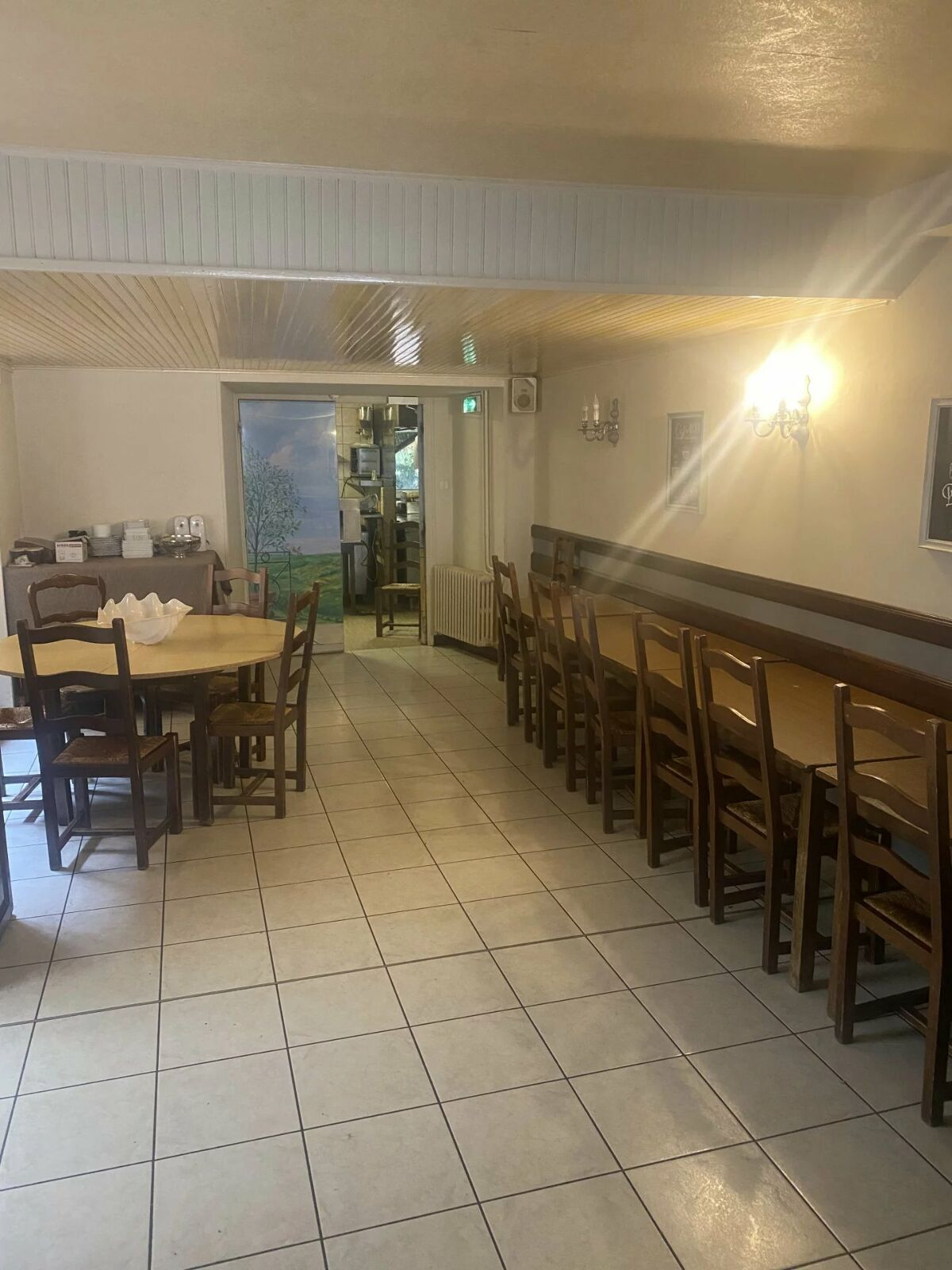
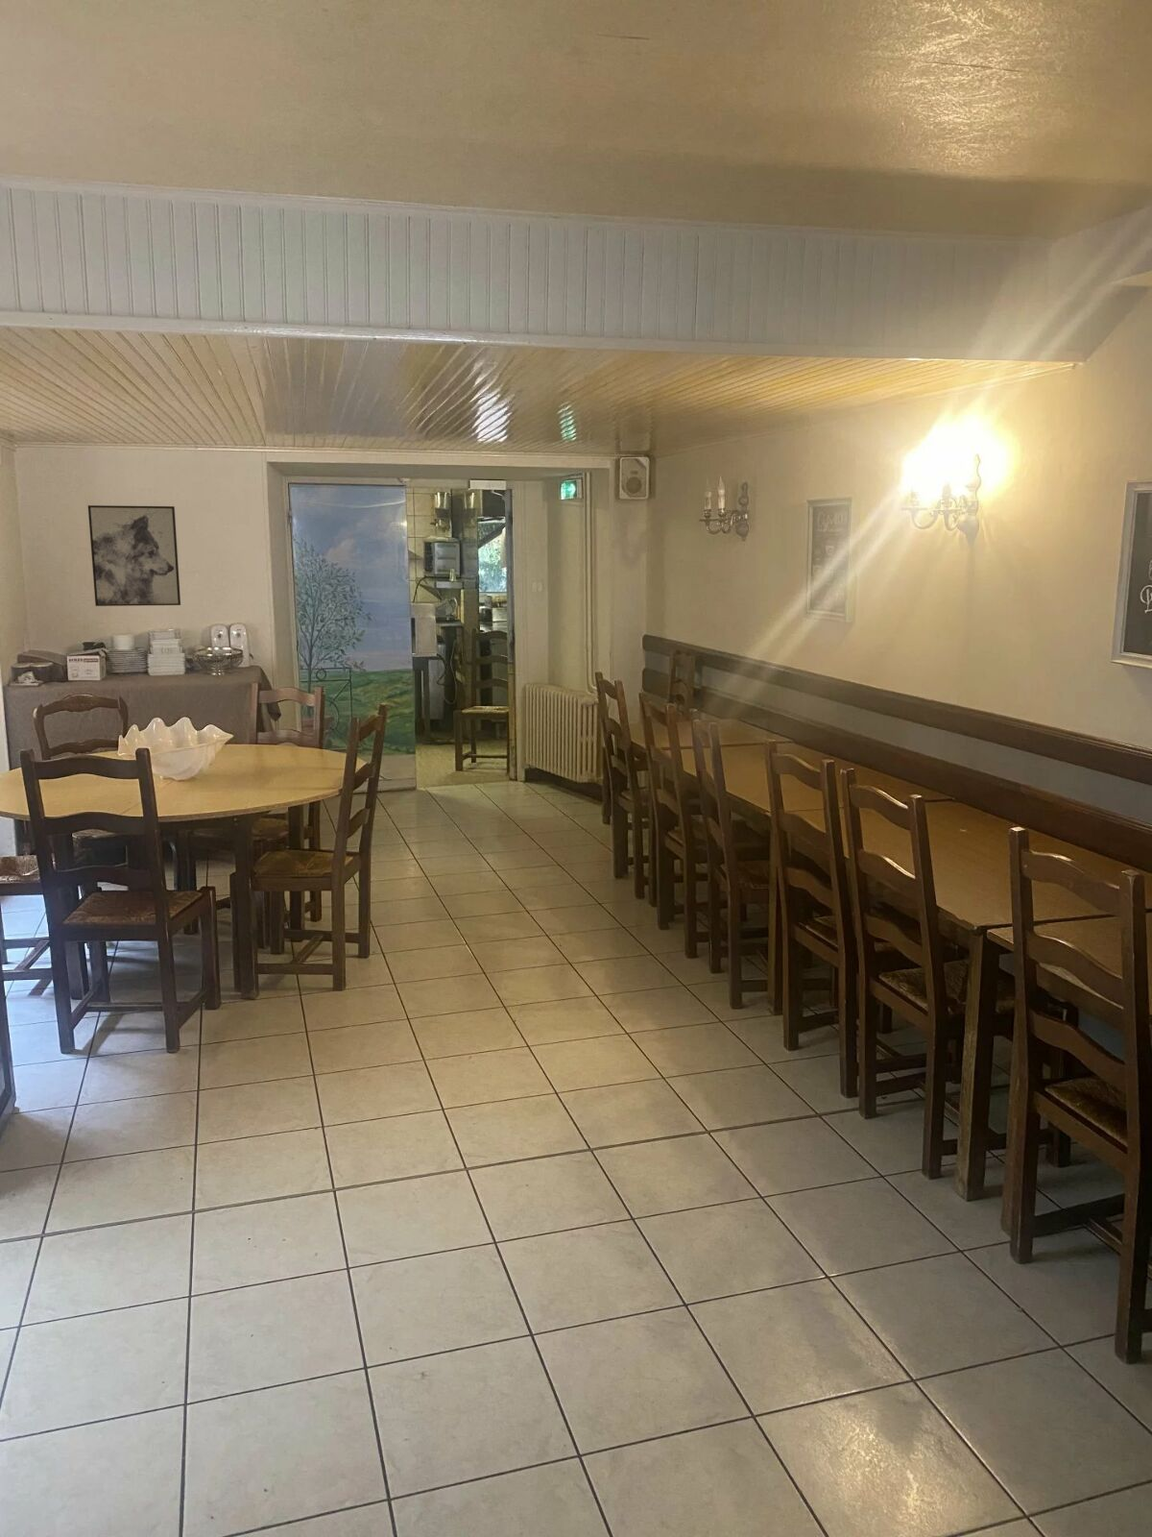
+ wall art (134, 555)
